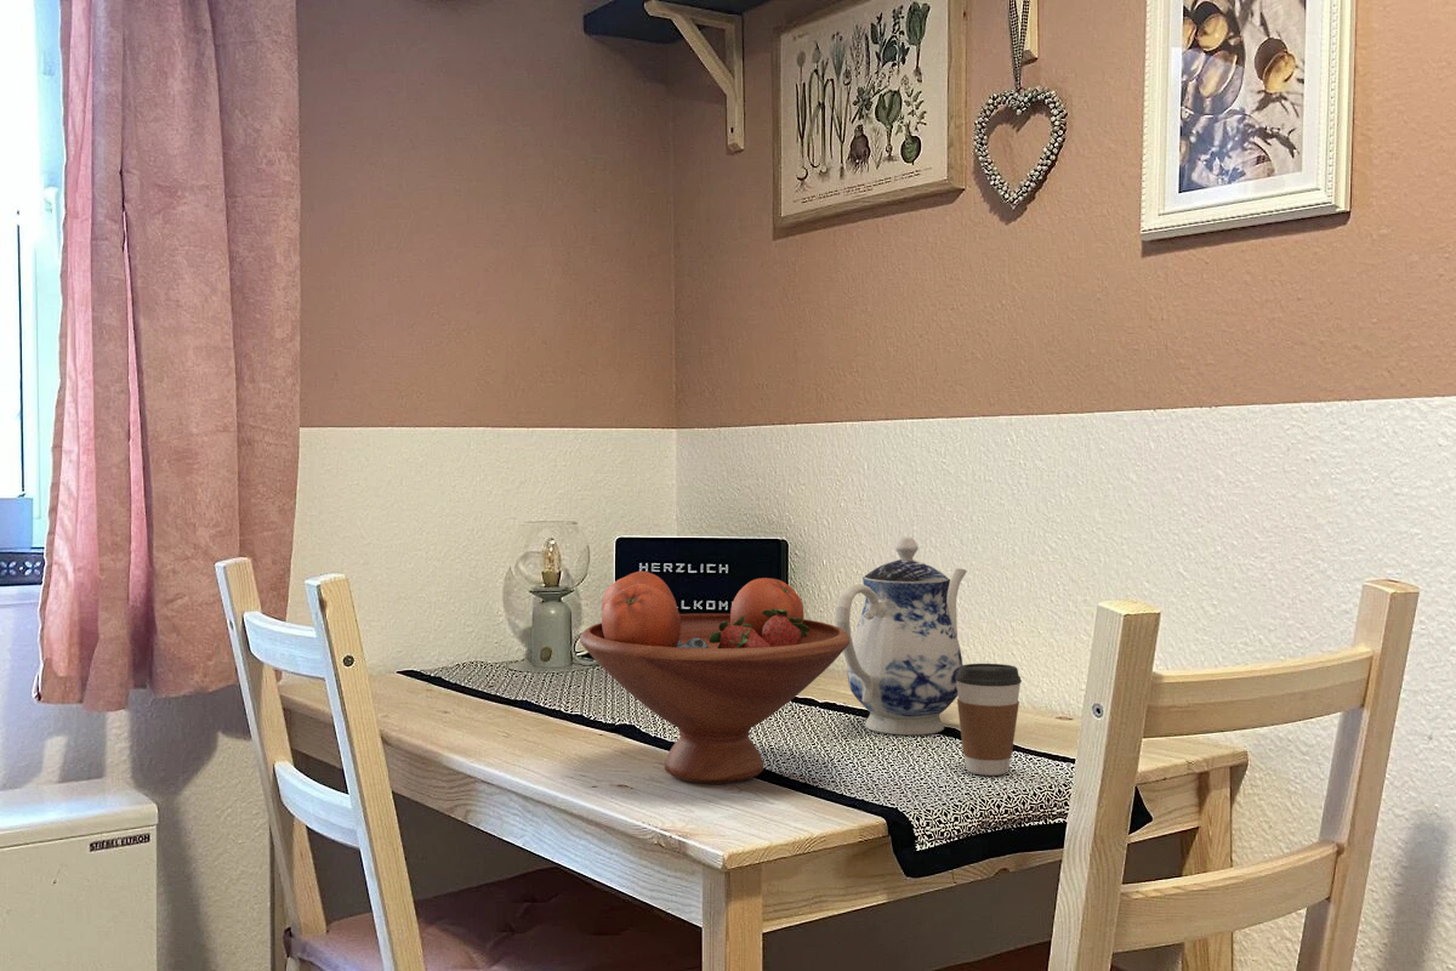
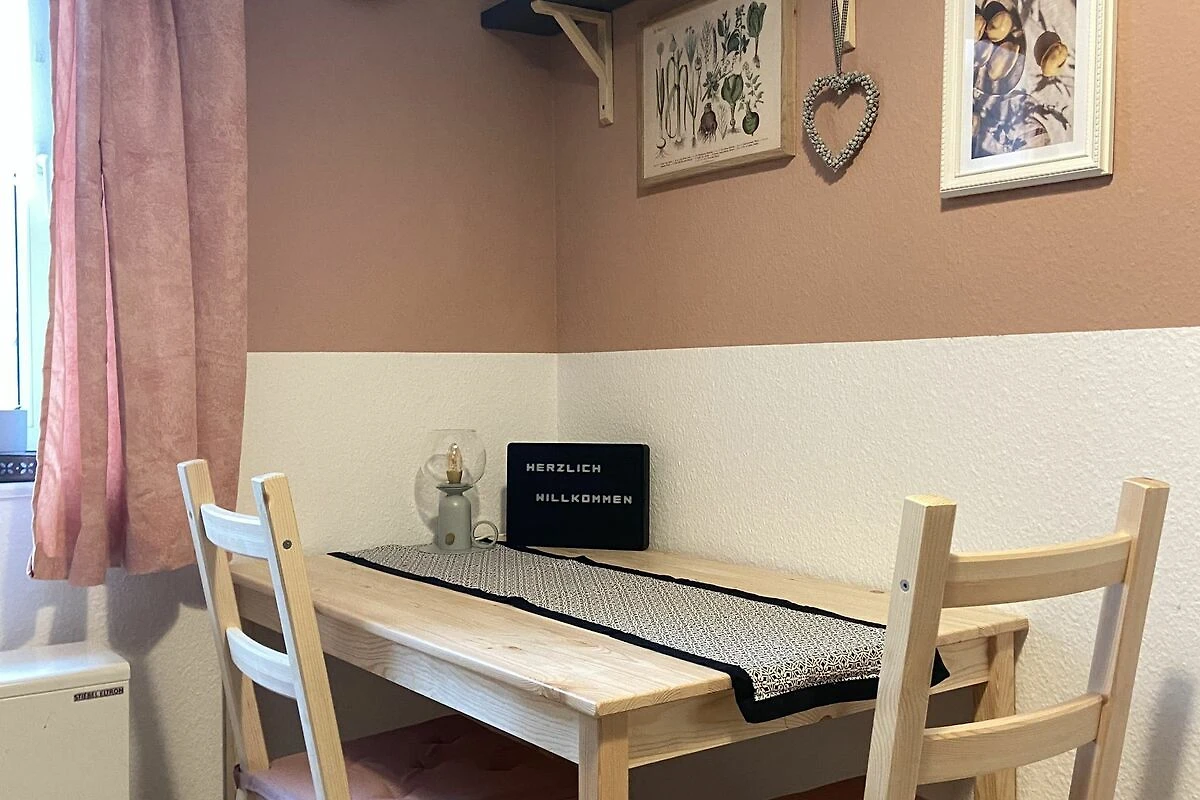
- fruit bowl (715, 675)
- teapot (905, 631)
- coffee cup (988, 717)
